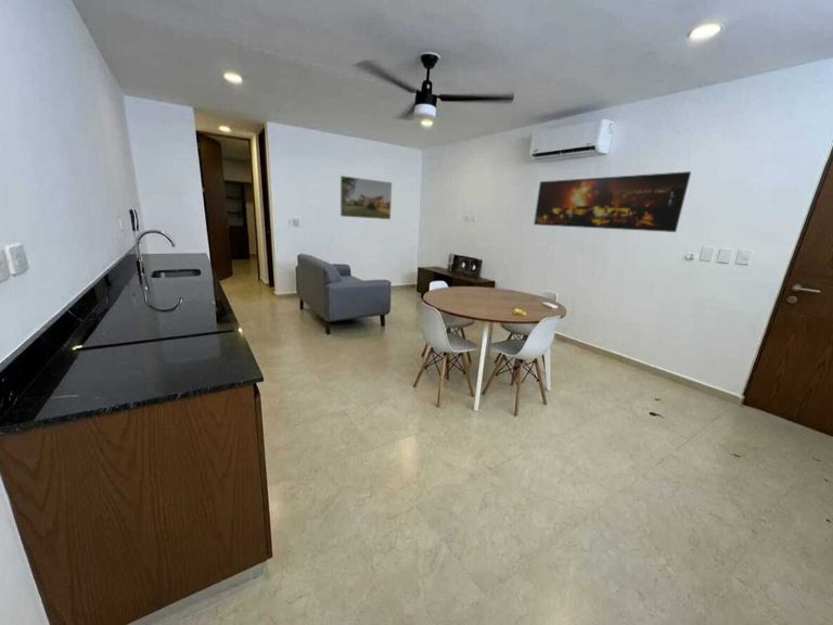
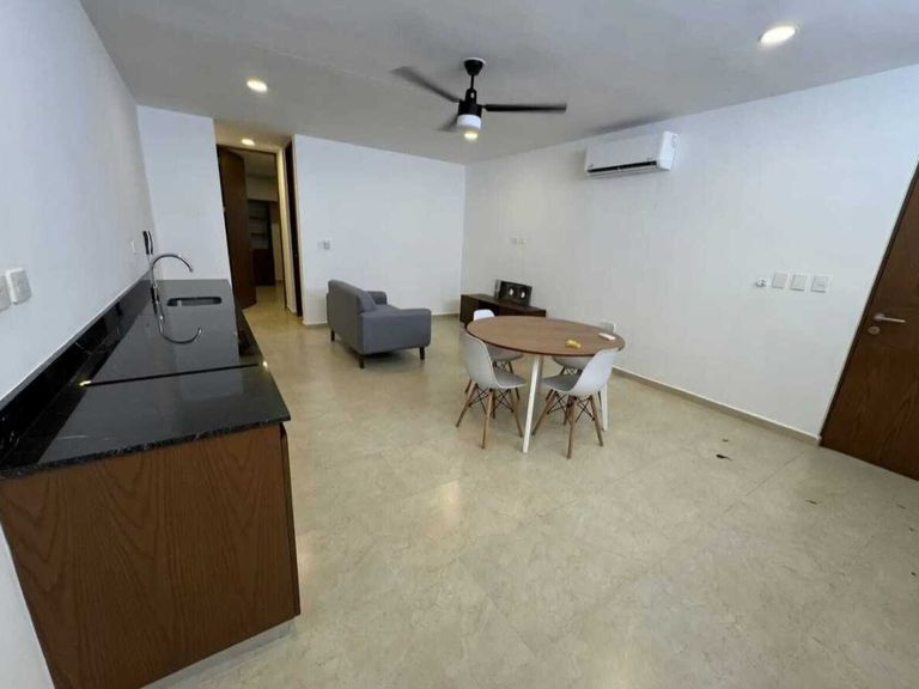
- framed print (598, 203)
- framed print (367, 199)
